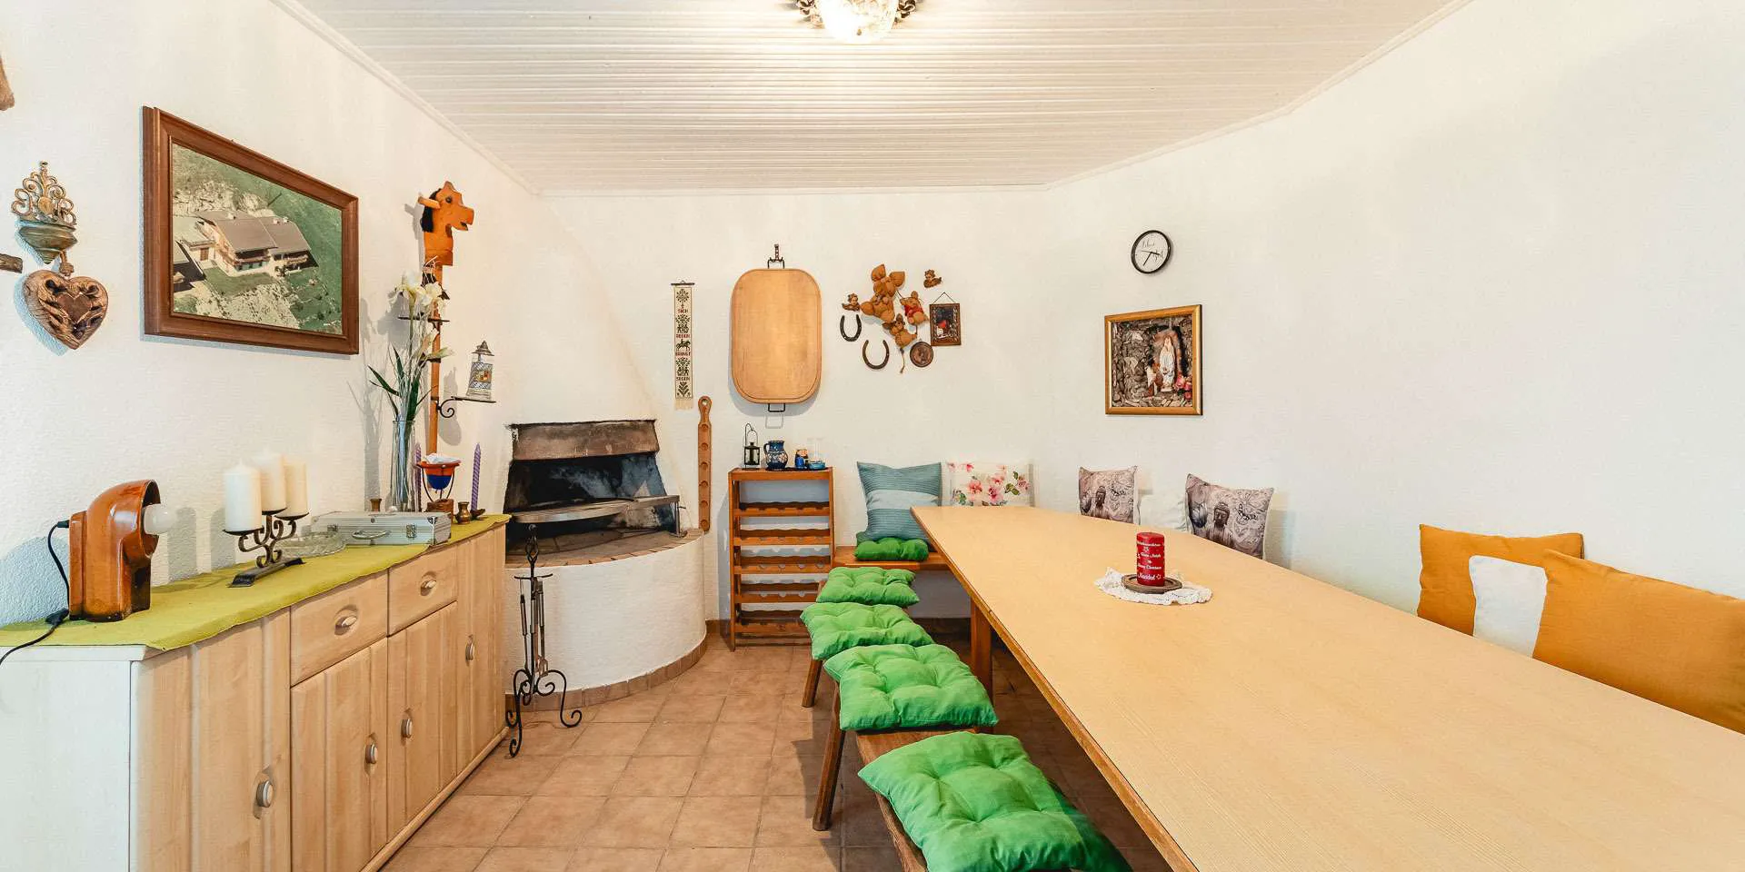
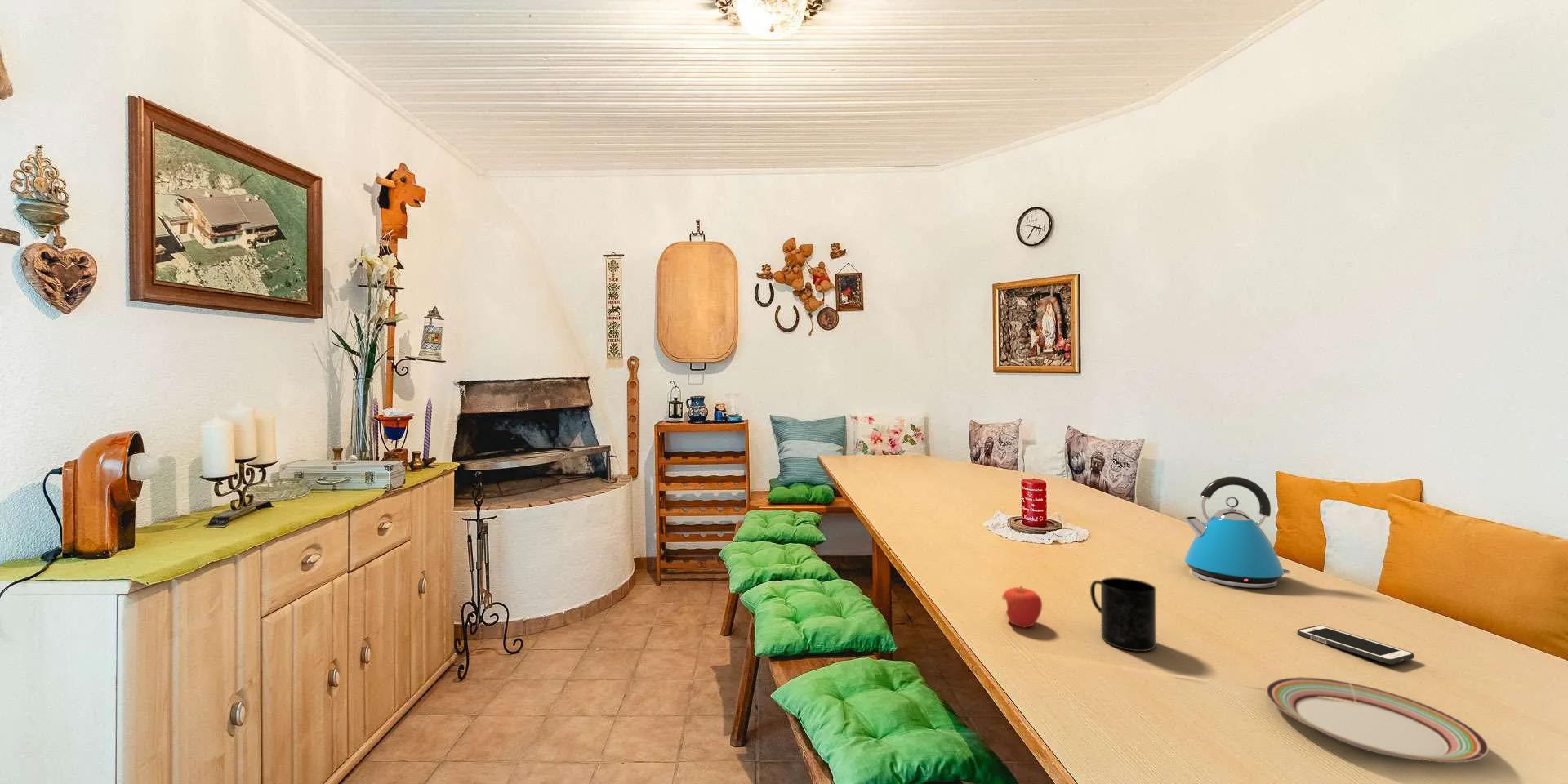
+ kettle (1235, 527)
+ mug (1120, 611)
+ apple (1022, 606)
+ plate (1367, 720)
+ cell phone (1352, 644)
